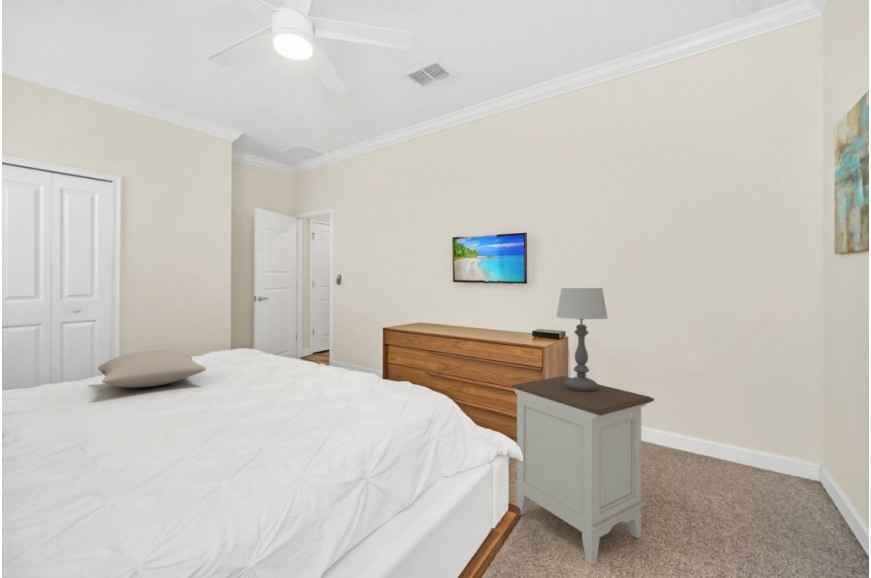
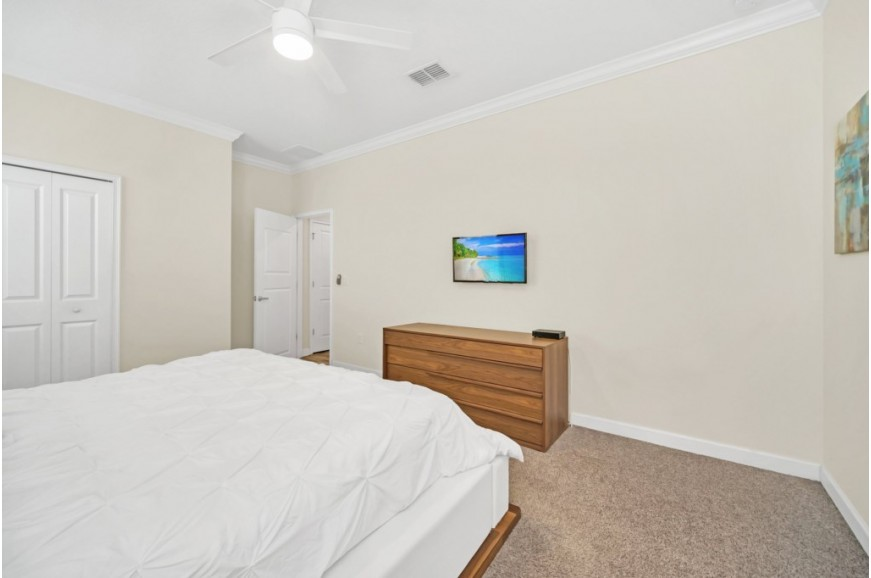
- pillow (152, 368)
- nightstand (578, 456)
- table lamp (581, 337)
